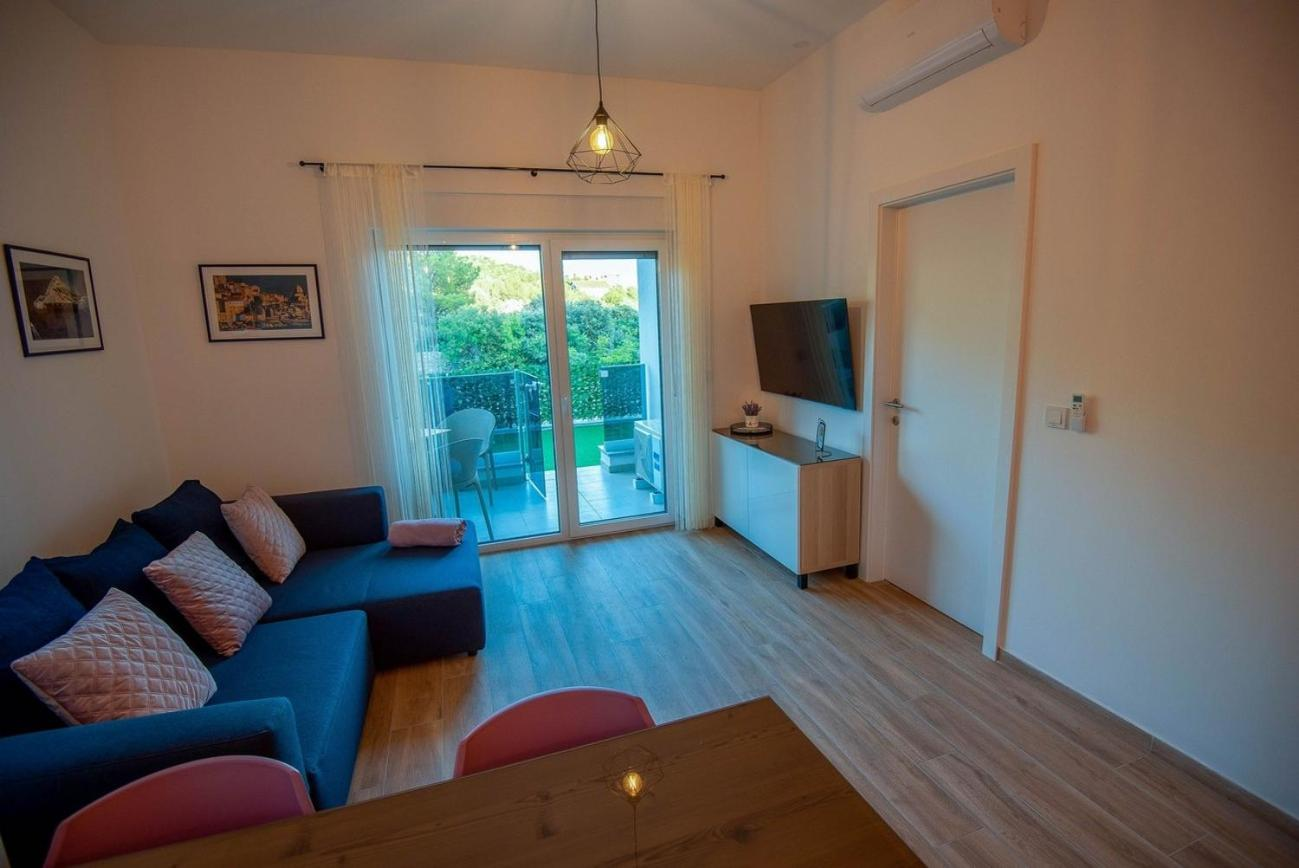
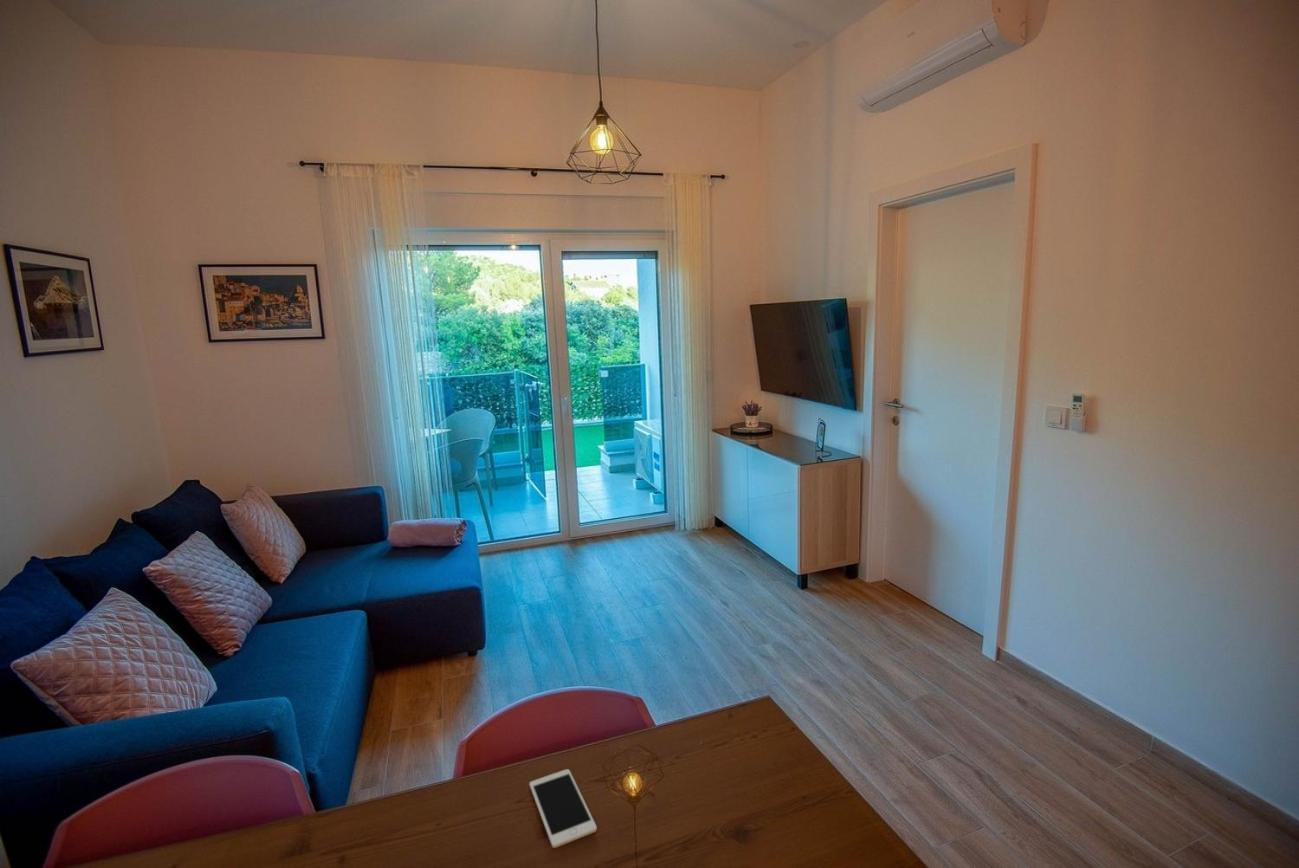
+ cell phone (561, 805)
